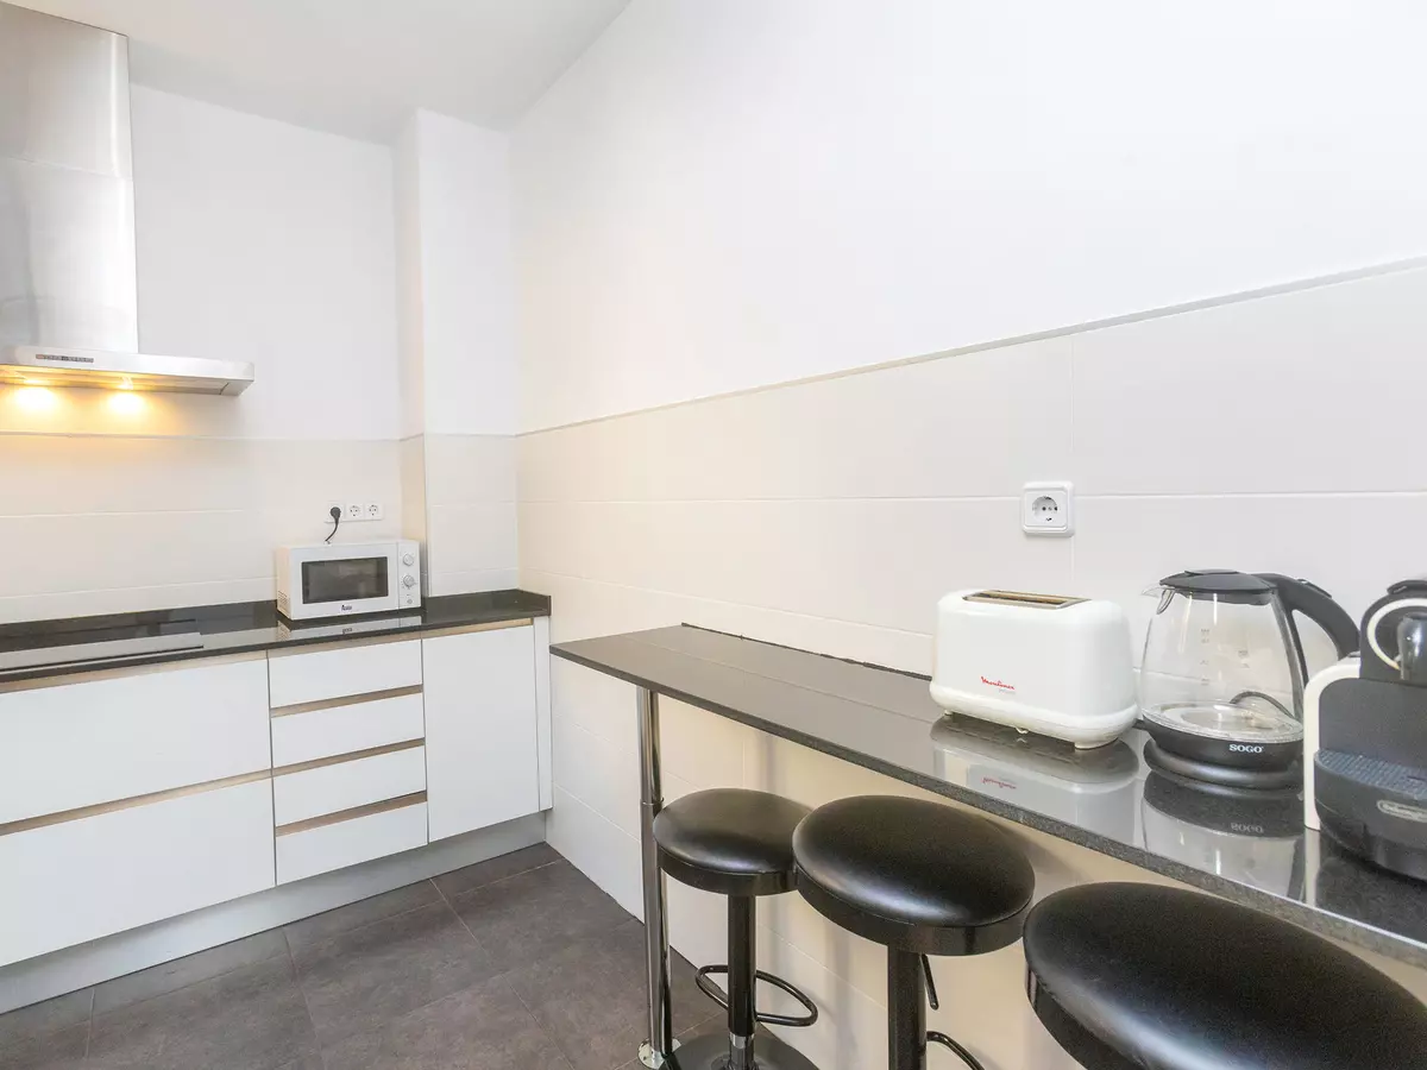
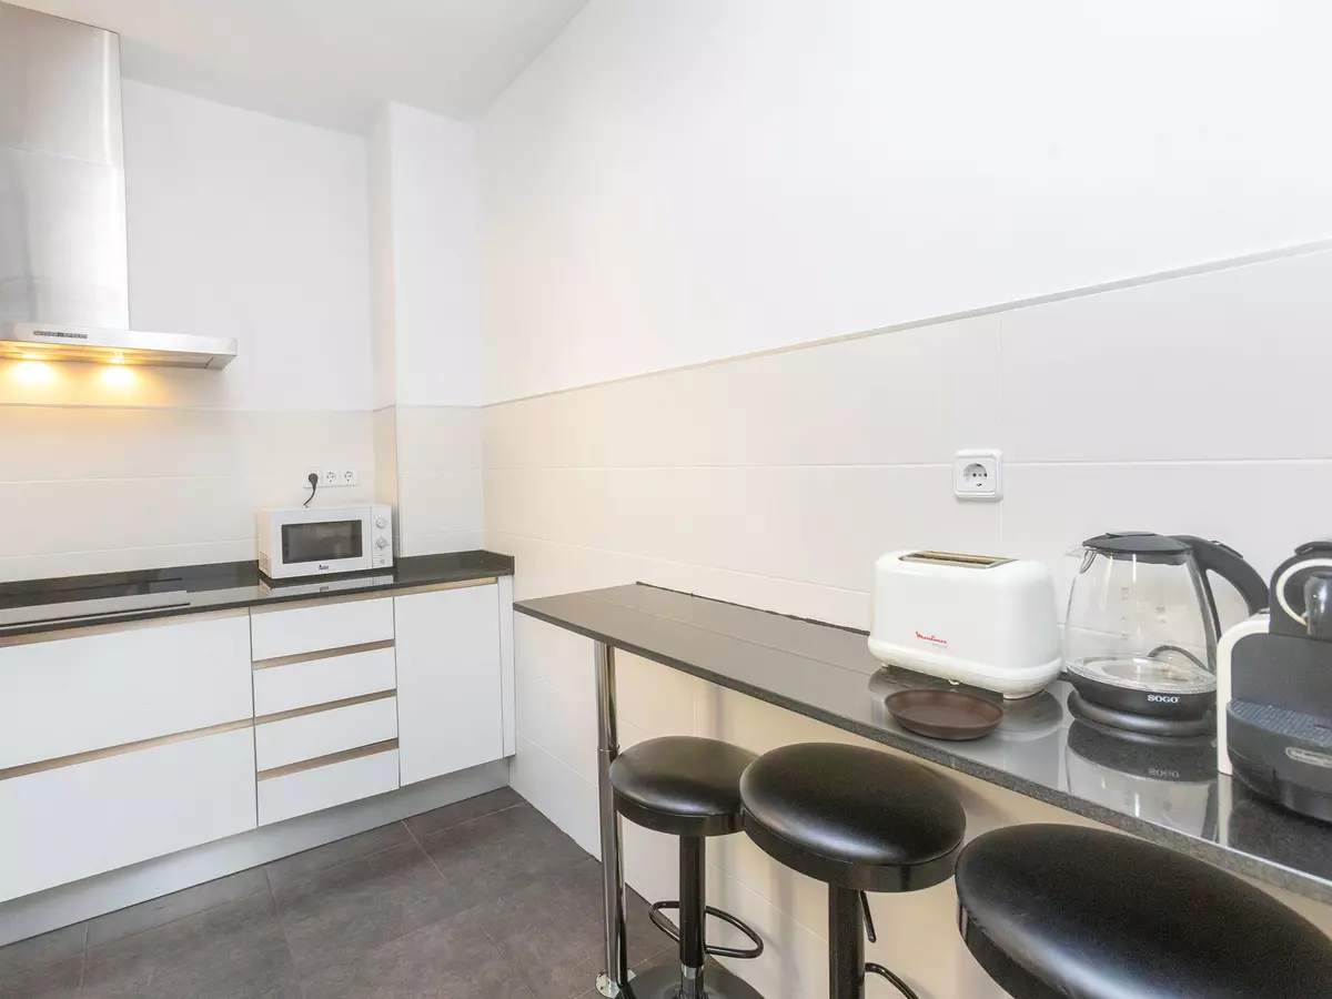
+ saucer (942, 715)
